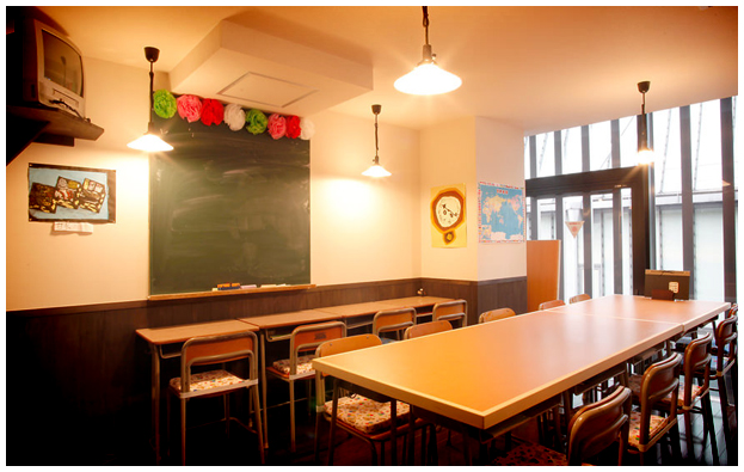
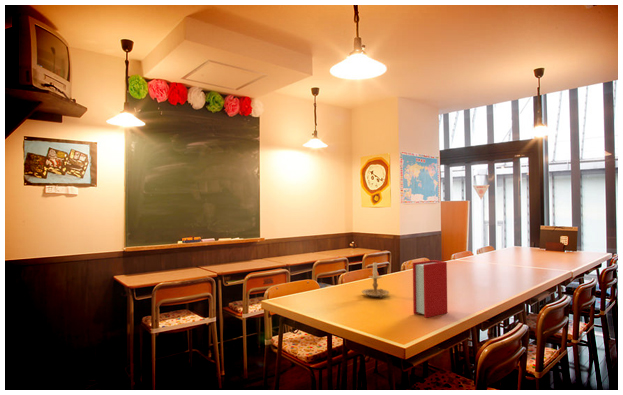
+ book (430, 287)
+ candle holder (376, 278)
